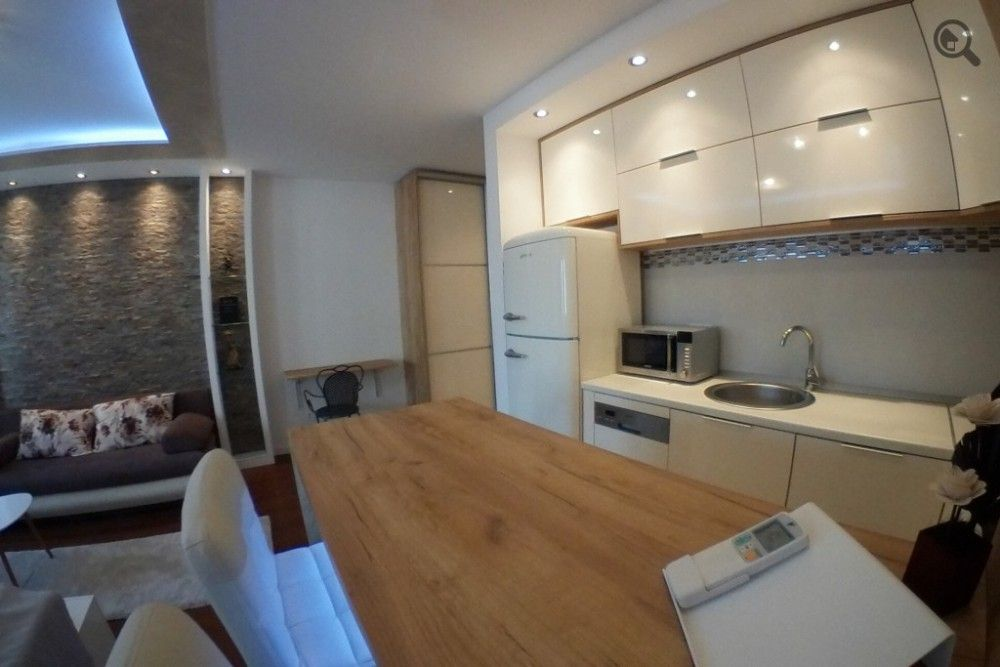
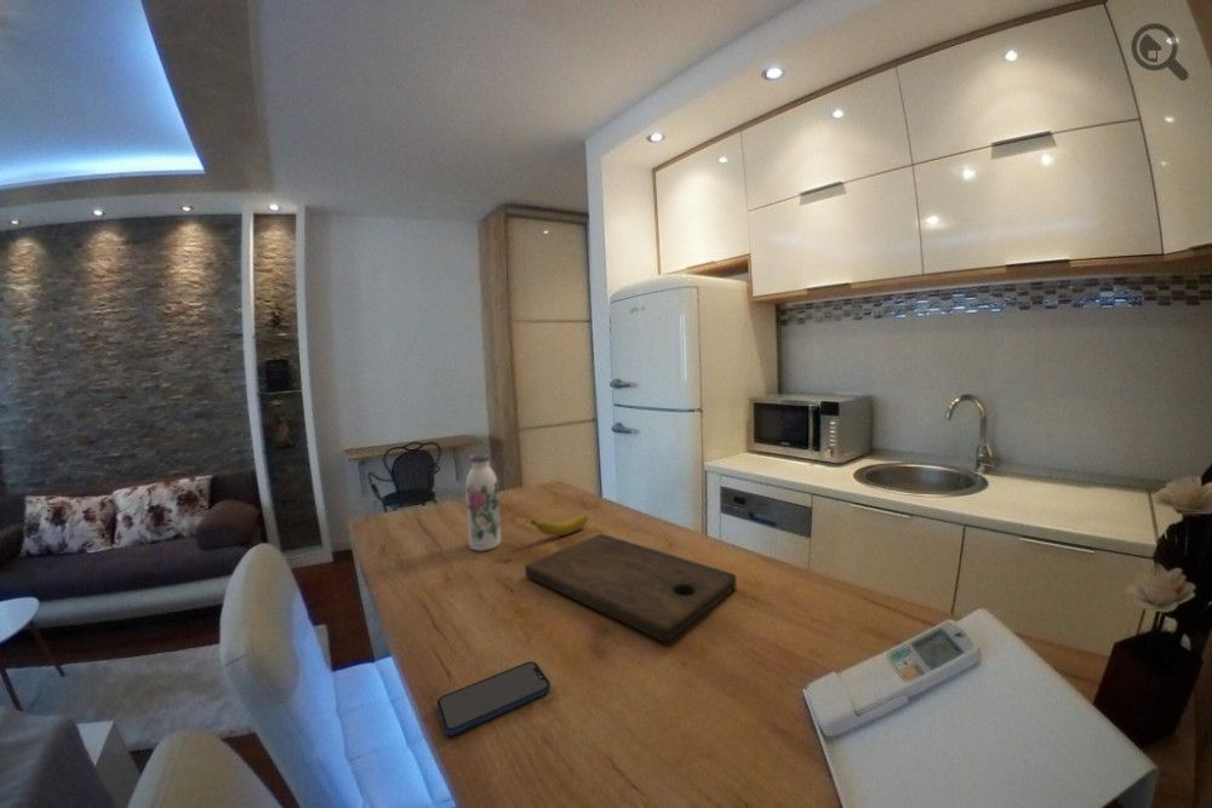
+ banana (561, 523)
+ cutting board (625, 574)
+ smartphone (494, 694)
+ water bottle (482, 499)
